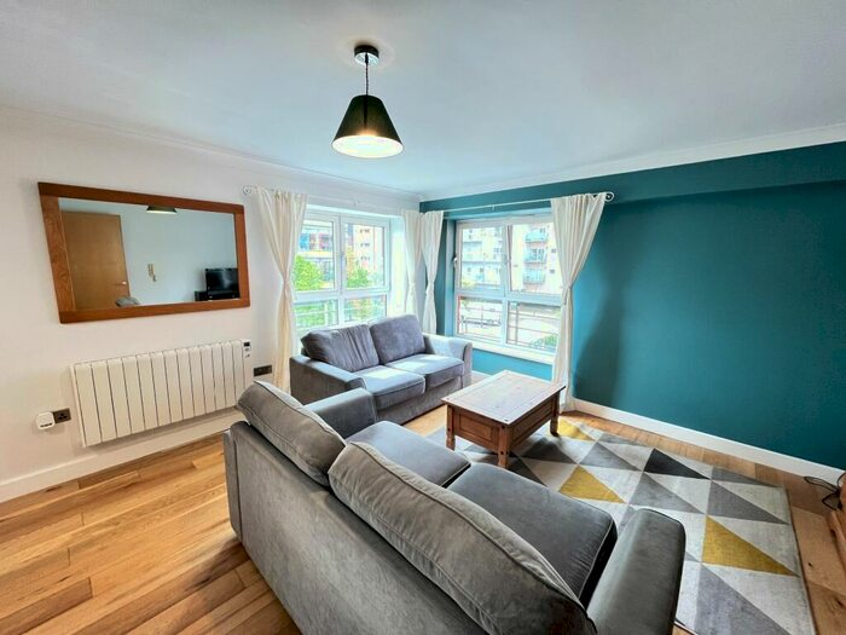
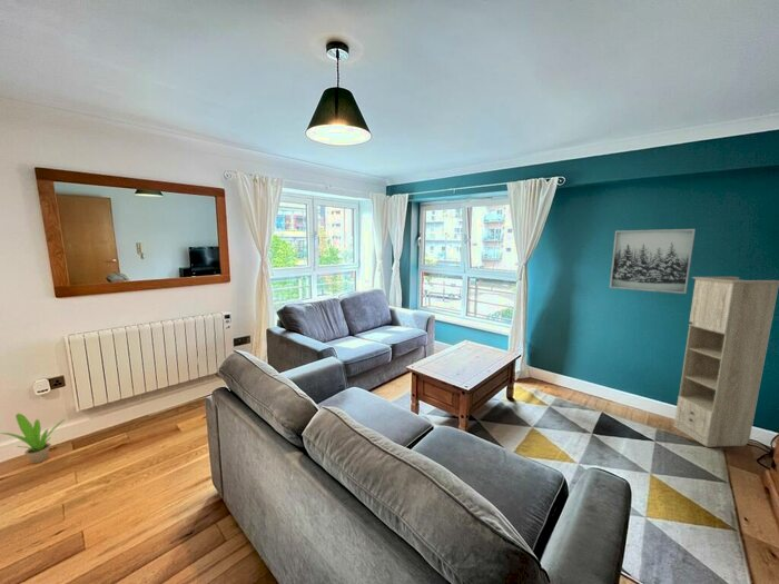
+ potted plant (38, 438)
+ storage cabinet (720, 360)
+ wall art (649, 260)
